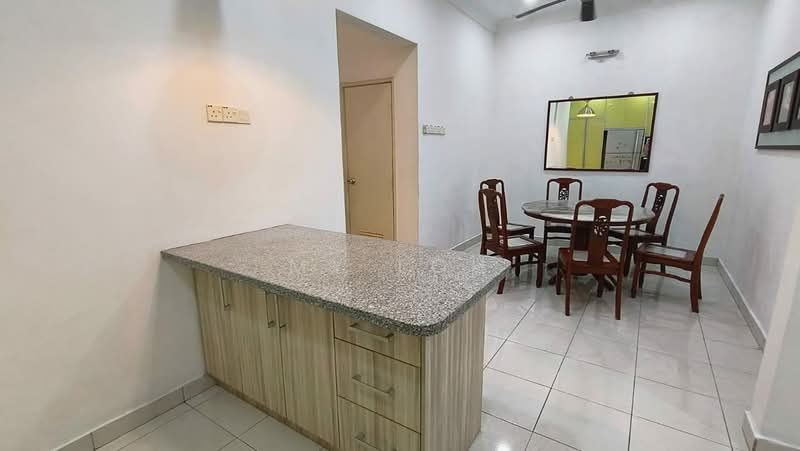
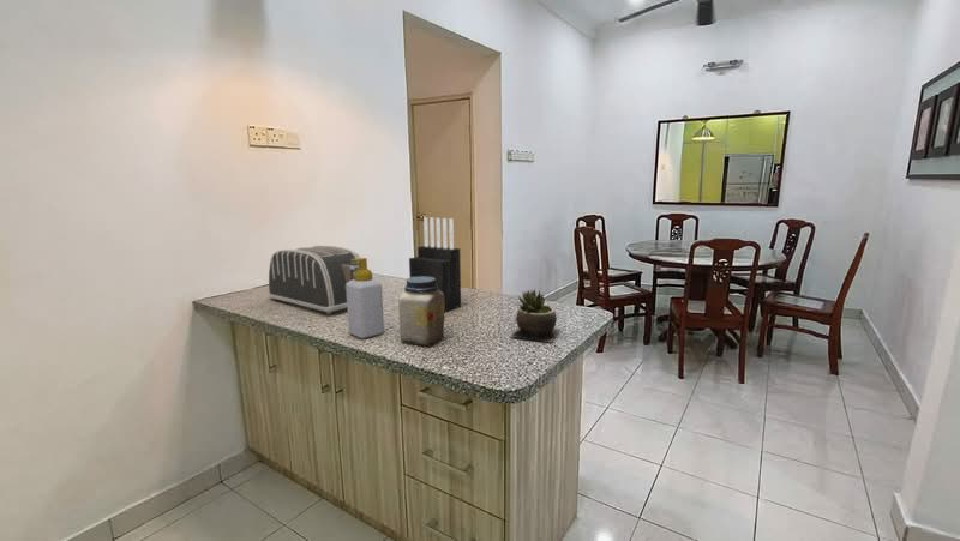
+ toaster (318, 275)
+ knife block (432, 263)
+ succulent plant (535, 311)
+ soap bottle (364, 296)
+ jar (421, 308)
